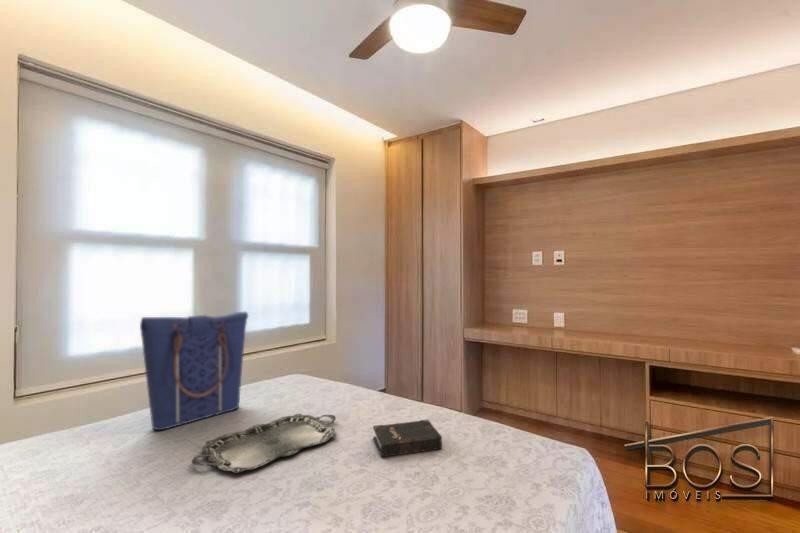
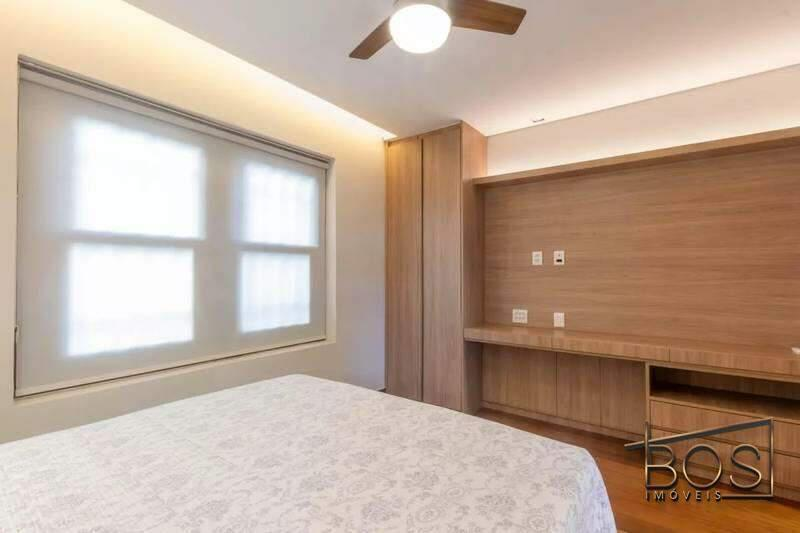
- tote bag (198, 364)
- serving tray (272, 438)
- hardback book (406, 437)
